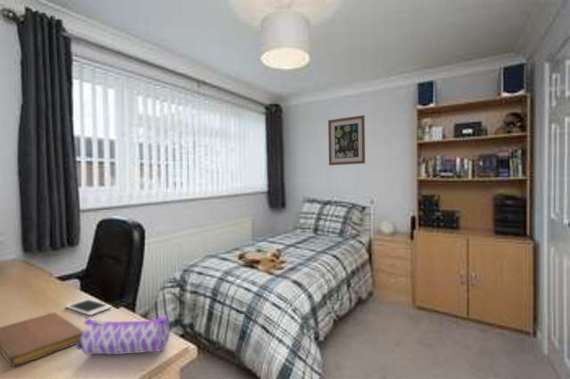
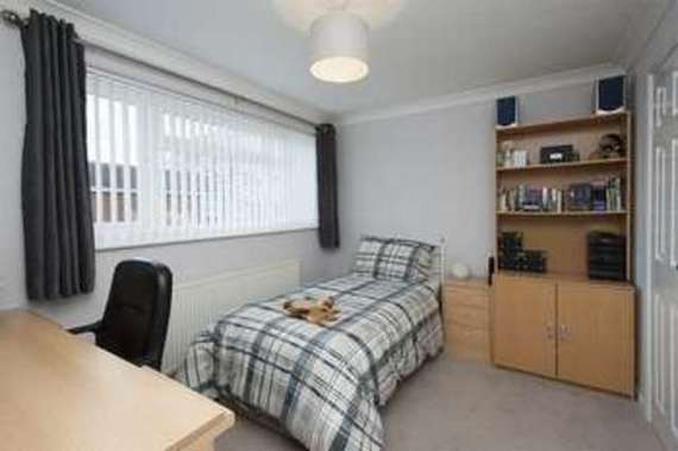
- cell phone (88, 306)
- wall art (346, 141)
- notebook (36, 335)
- pencil case (127, 333)
